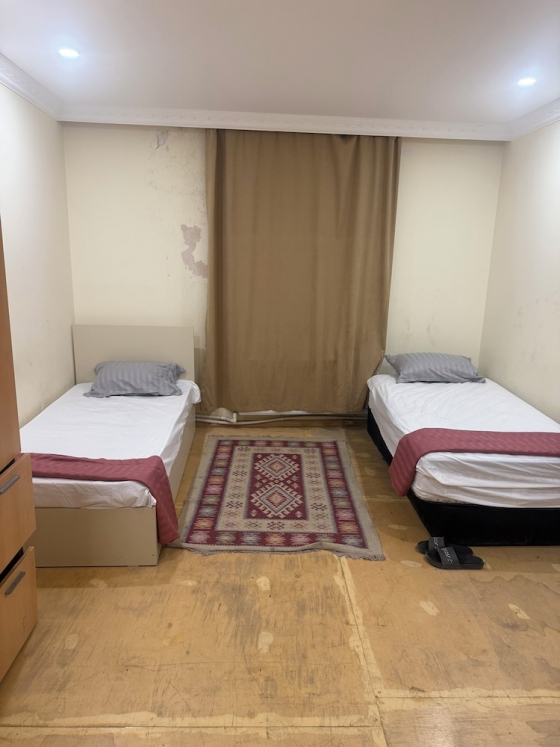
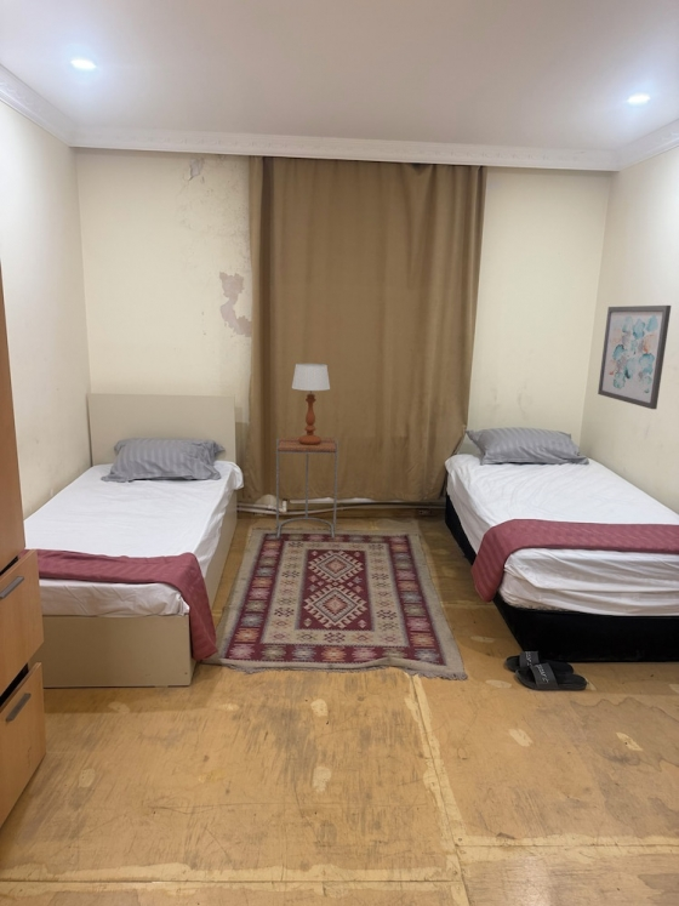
+ wall art (630, 354)
+ table lamp (310, 404)
+ side table (307, 484)
